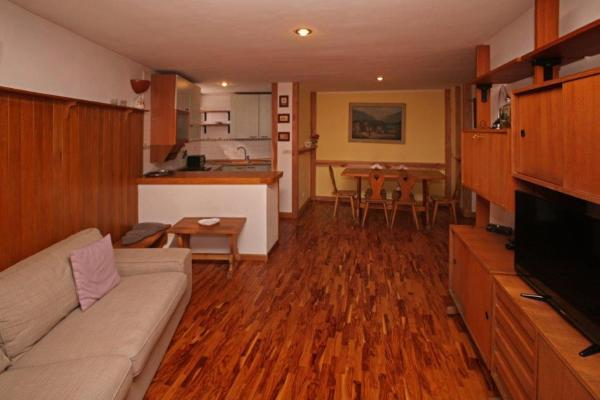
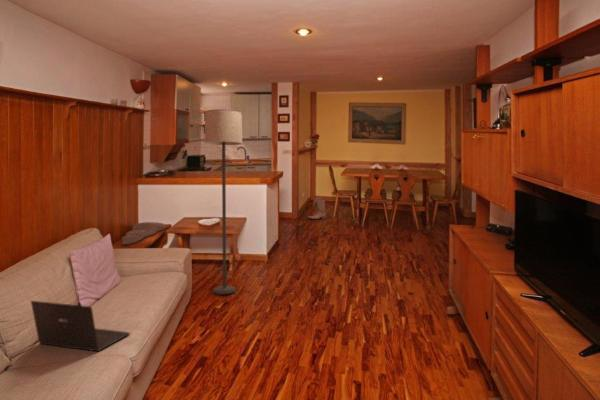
+ laptop (83, 318)
+ boots (316, 208)
+ lamp (224, 202)
